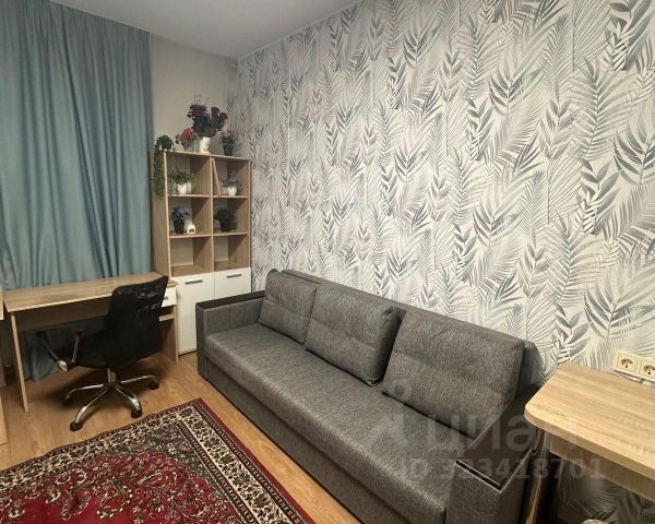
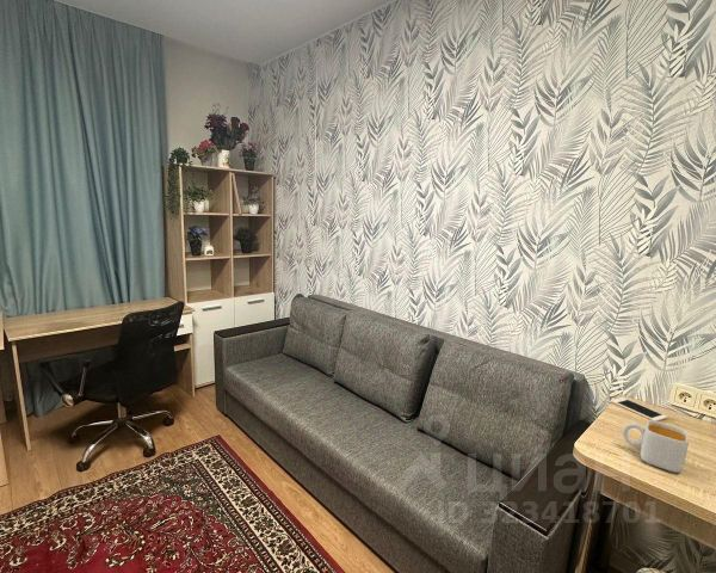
+ cell phone (637, 408)
+ mug (653, 443)
